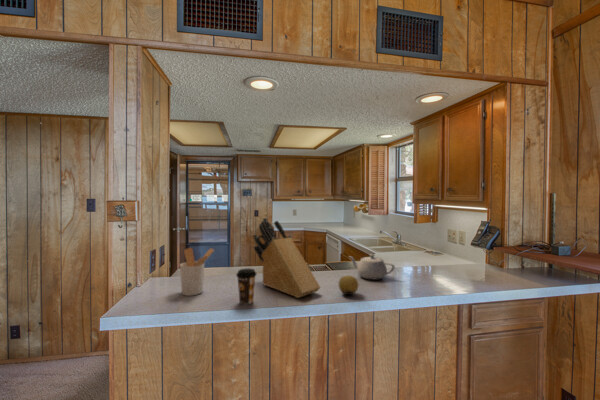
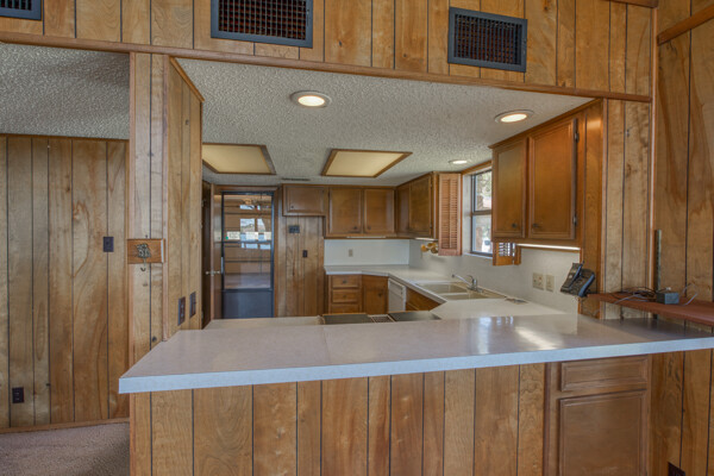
- utensil holder (198, 269)
- coffee cup (246, 286)
- fruit (348, 285)
- teapot (370, 265)
- knife block (283, 252)
